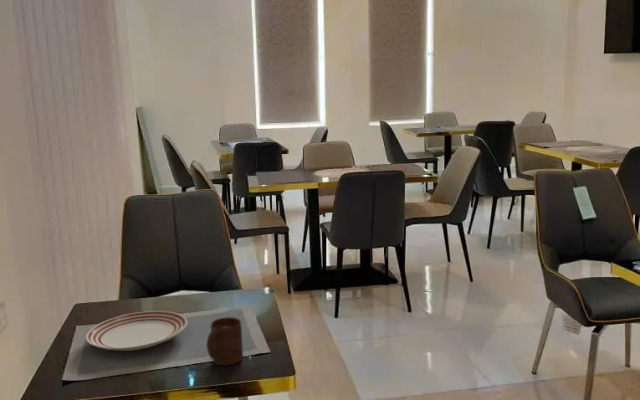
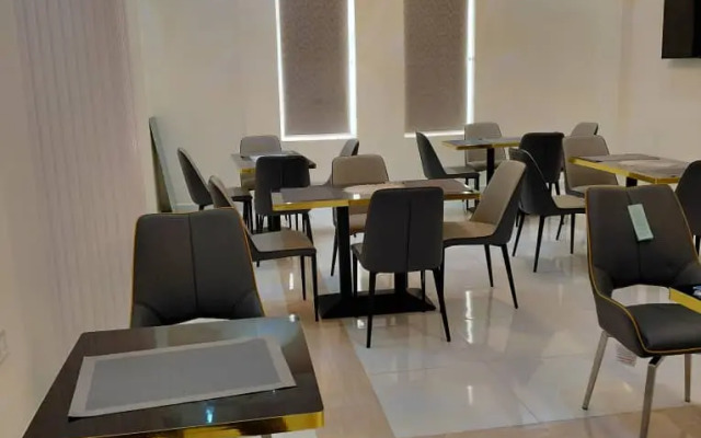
- dinner plate (137, 332)
- cup (225, 343)
